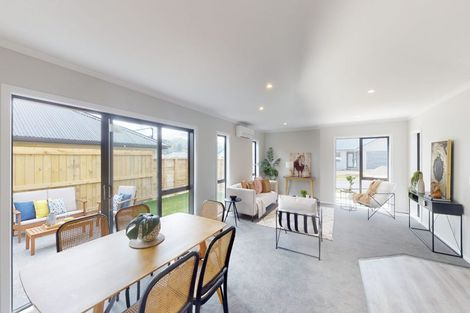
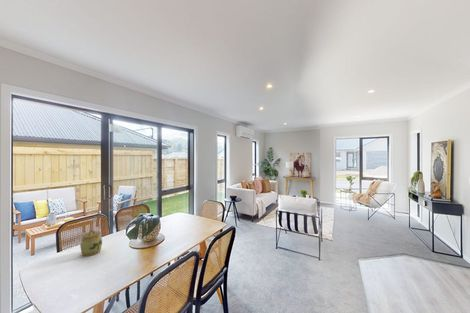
+ jar (91, 241)
